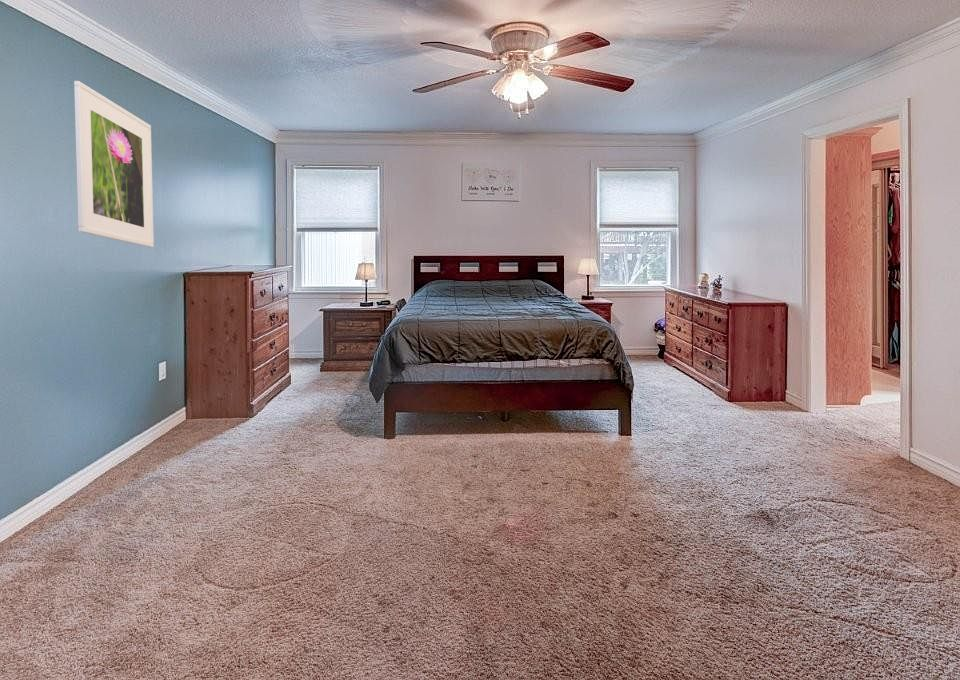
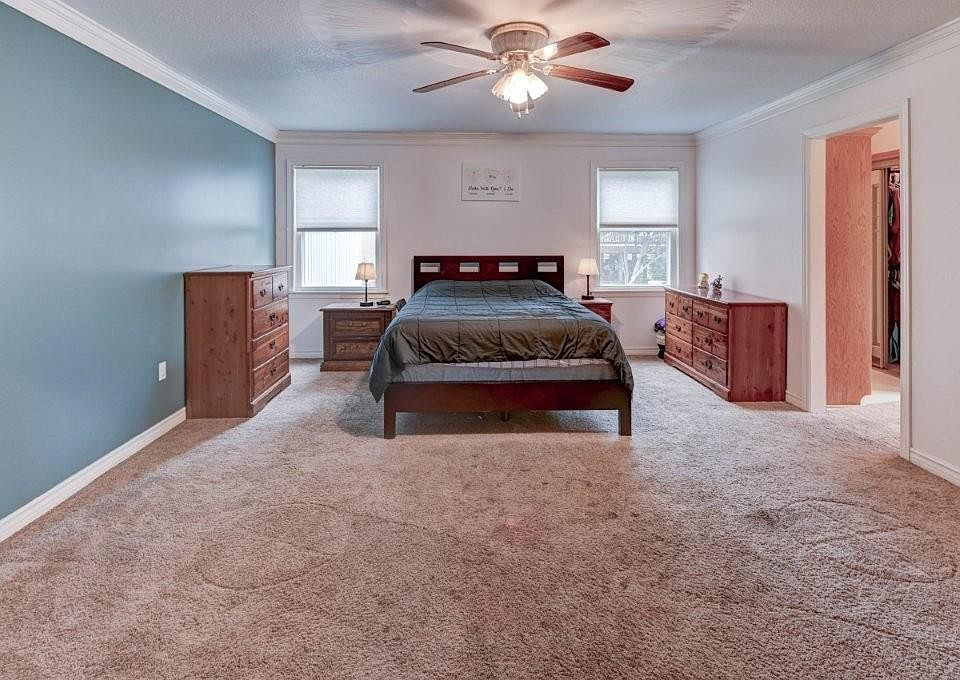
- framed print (118, 173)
